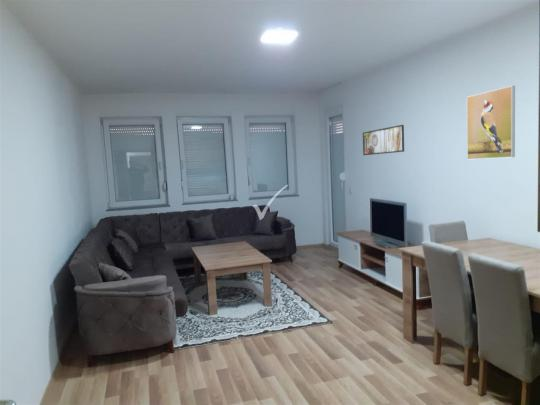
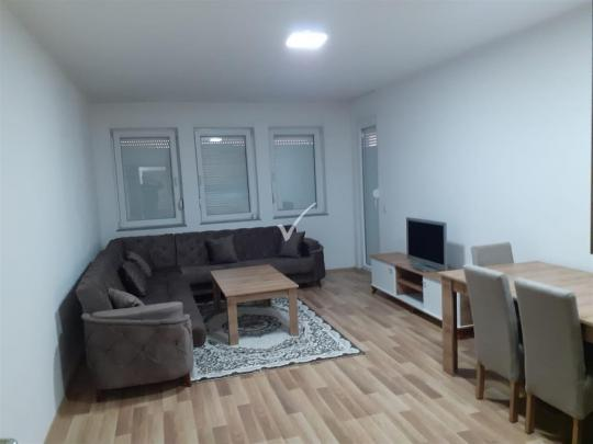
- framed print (489, 125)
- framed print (381, 141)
